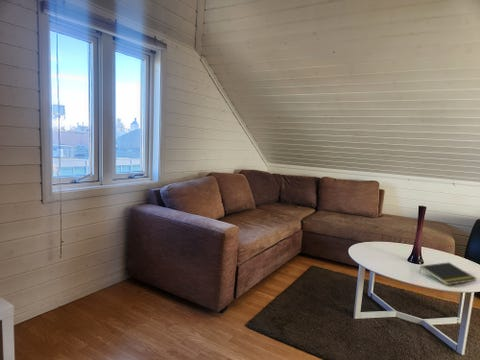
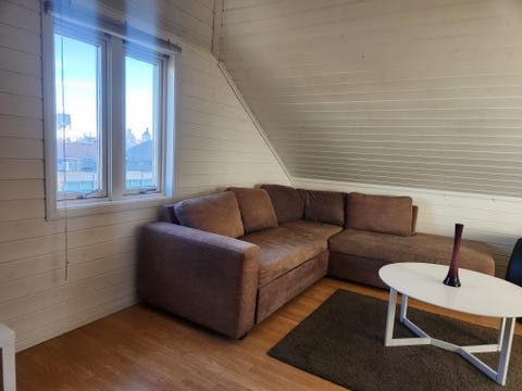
- notepad (448, 273)
